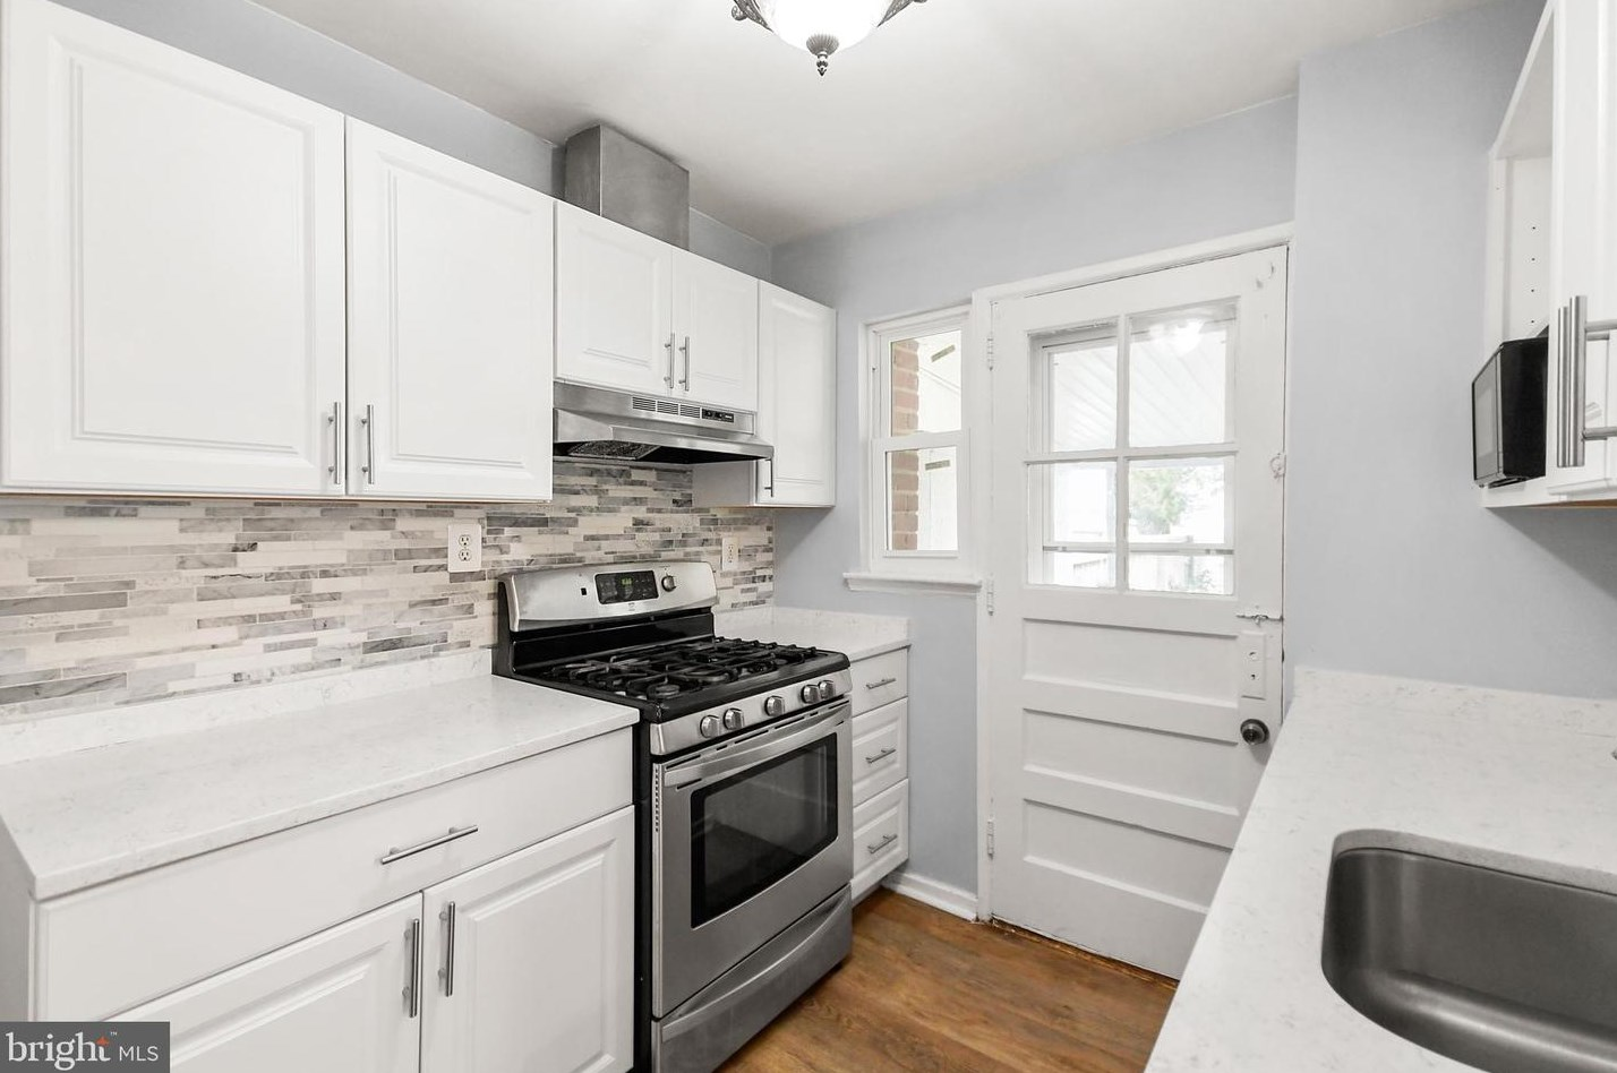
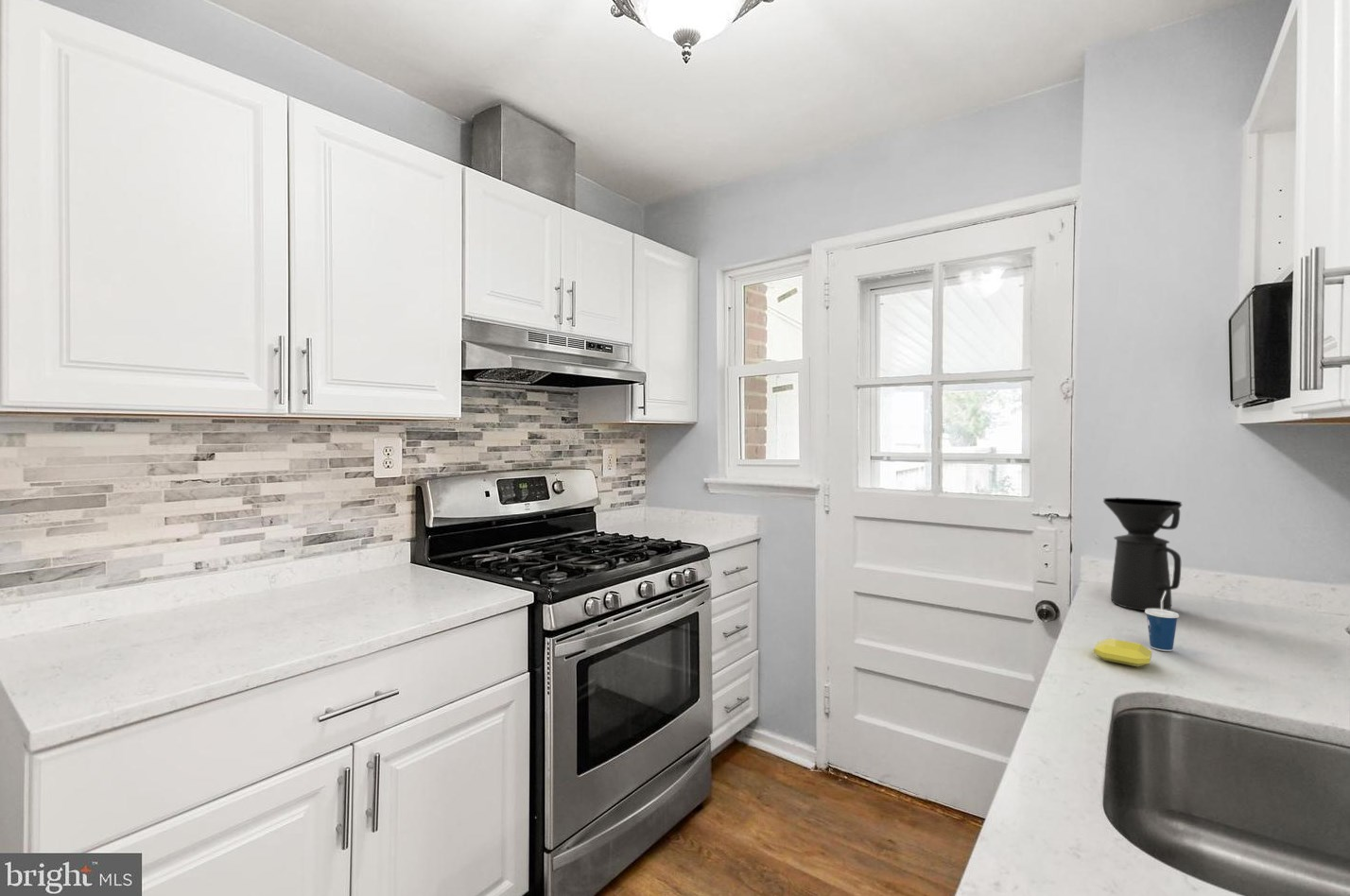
+ soap bar (1122, 652)
+ cup (1161, 620)
+ coffee maker (1140, 553)
